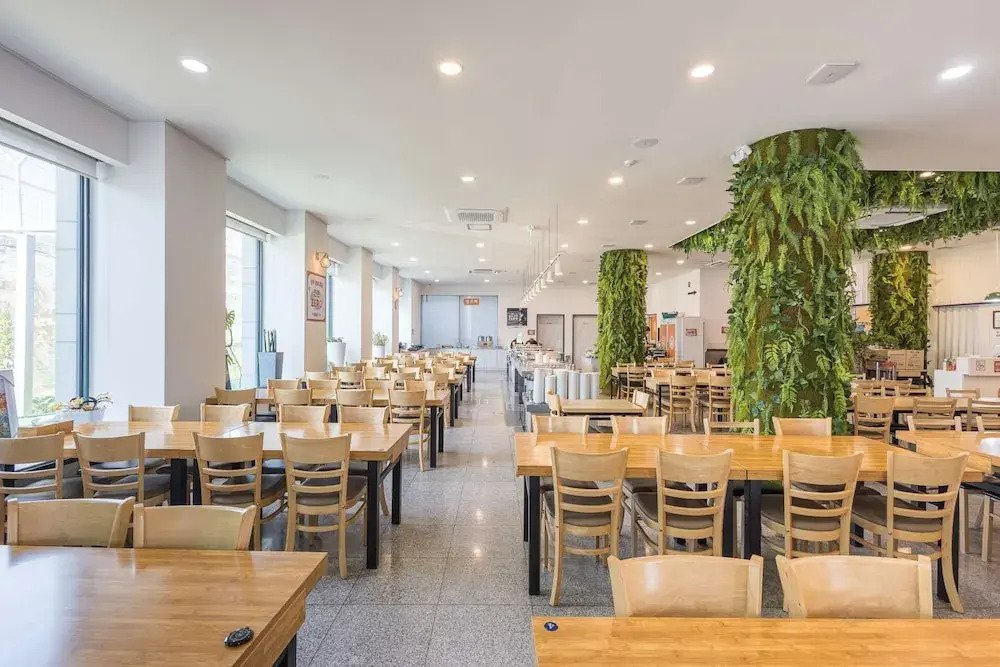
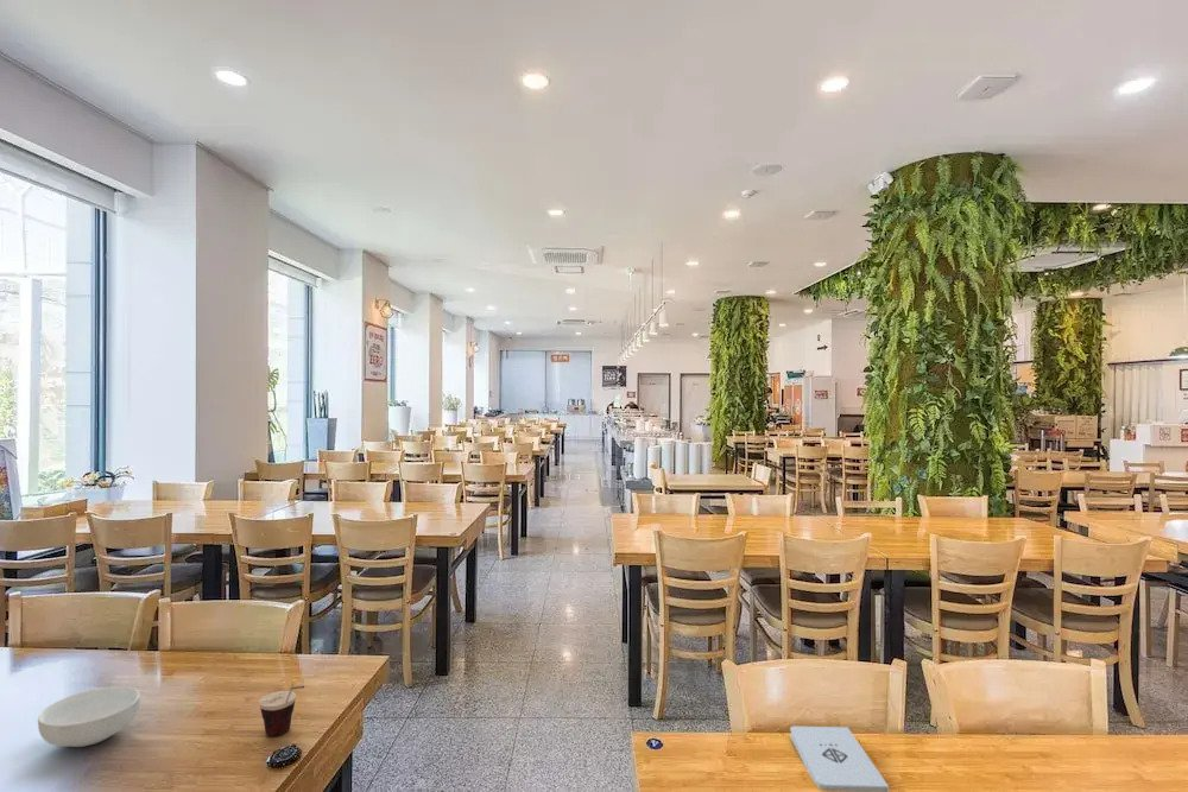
+ notepad (834, 758)
+ cereal bowl (90, 720)
+ cup (285, 707)
